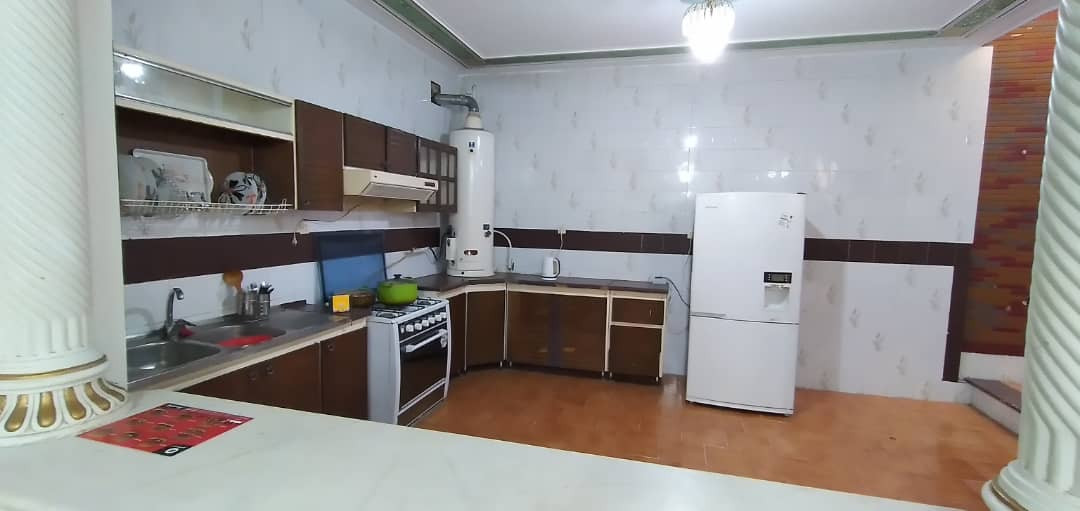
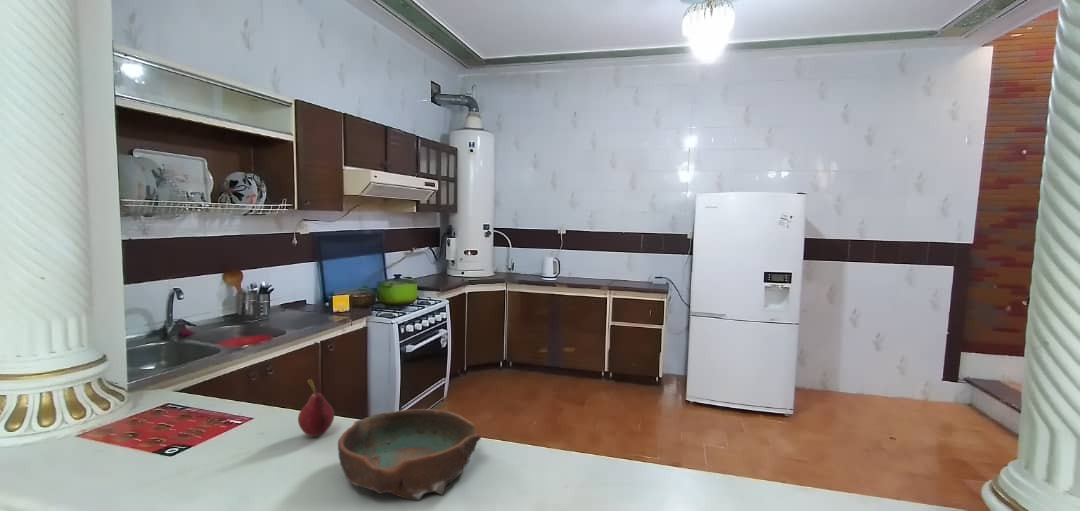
+ bowl (411, 449)
+ fruit (316, 406)
